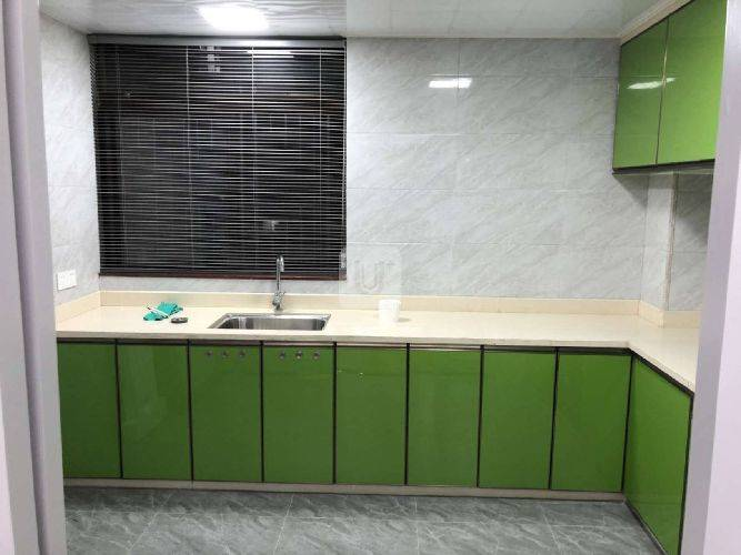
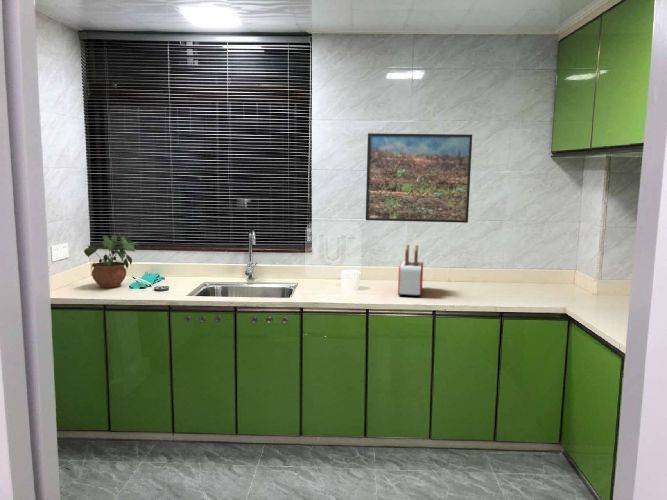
+ potted plant (113, 258)
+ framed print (417, 178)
+ toaster (411, 269)
